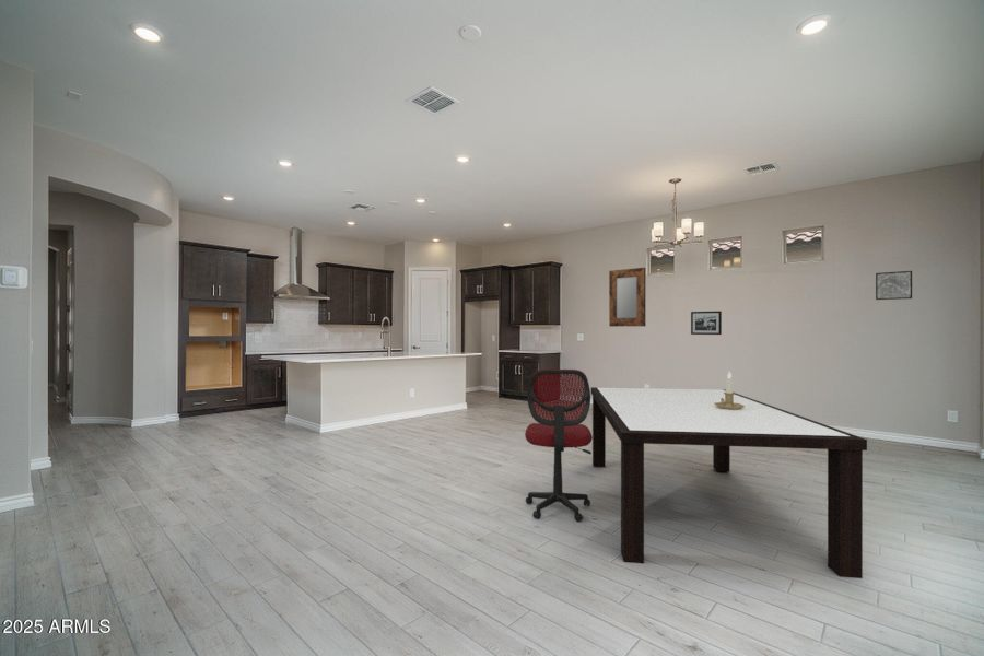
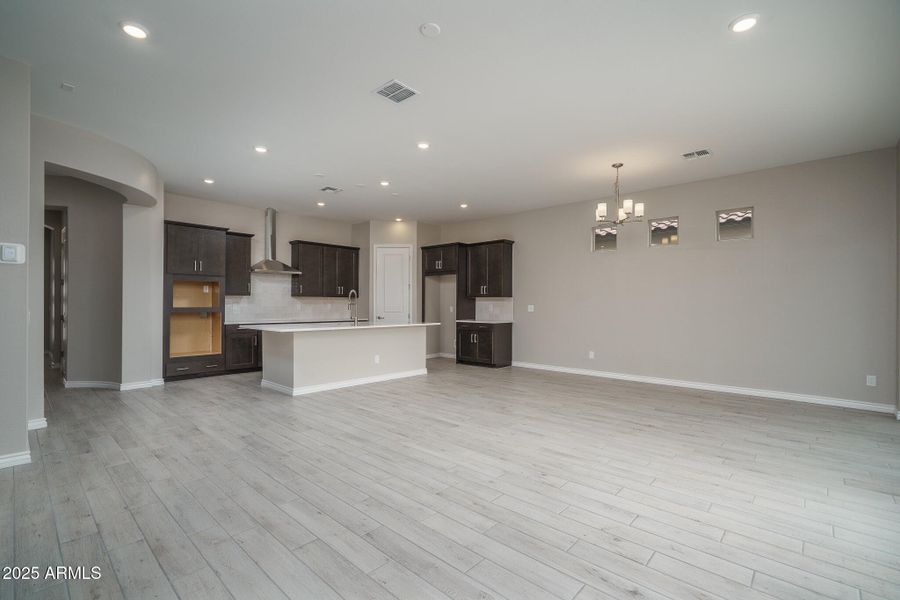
- picture frame (705, 323)
- dining table (687, 444)
- candlestick (727, 388)
- home mirror (626, 297)
- chair (558, 437)
- wall art (893, 285)
